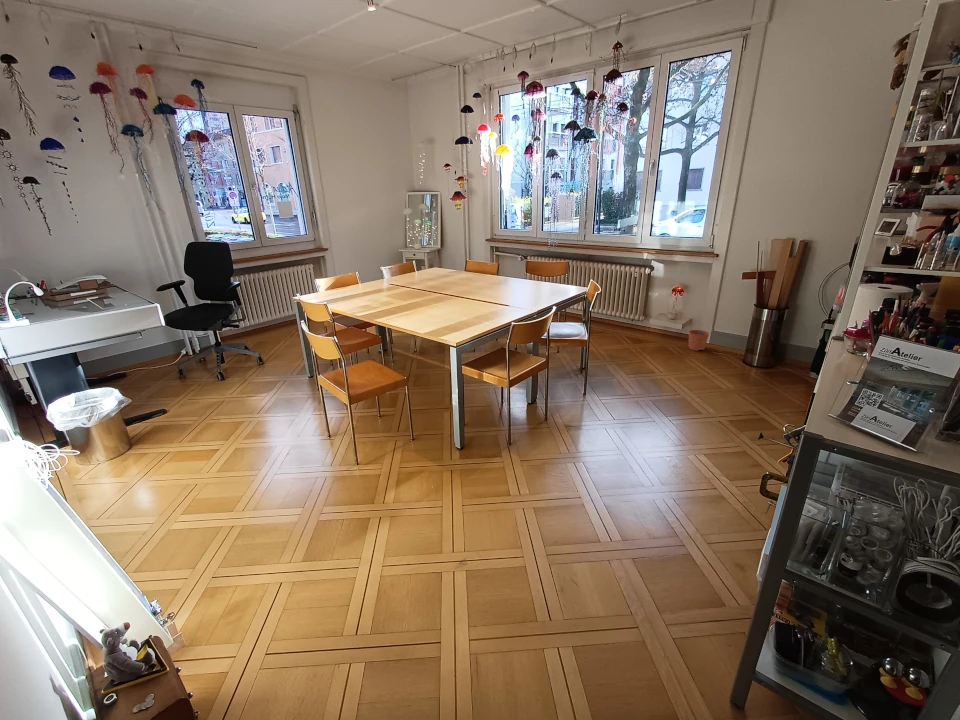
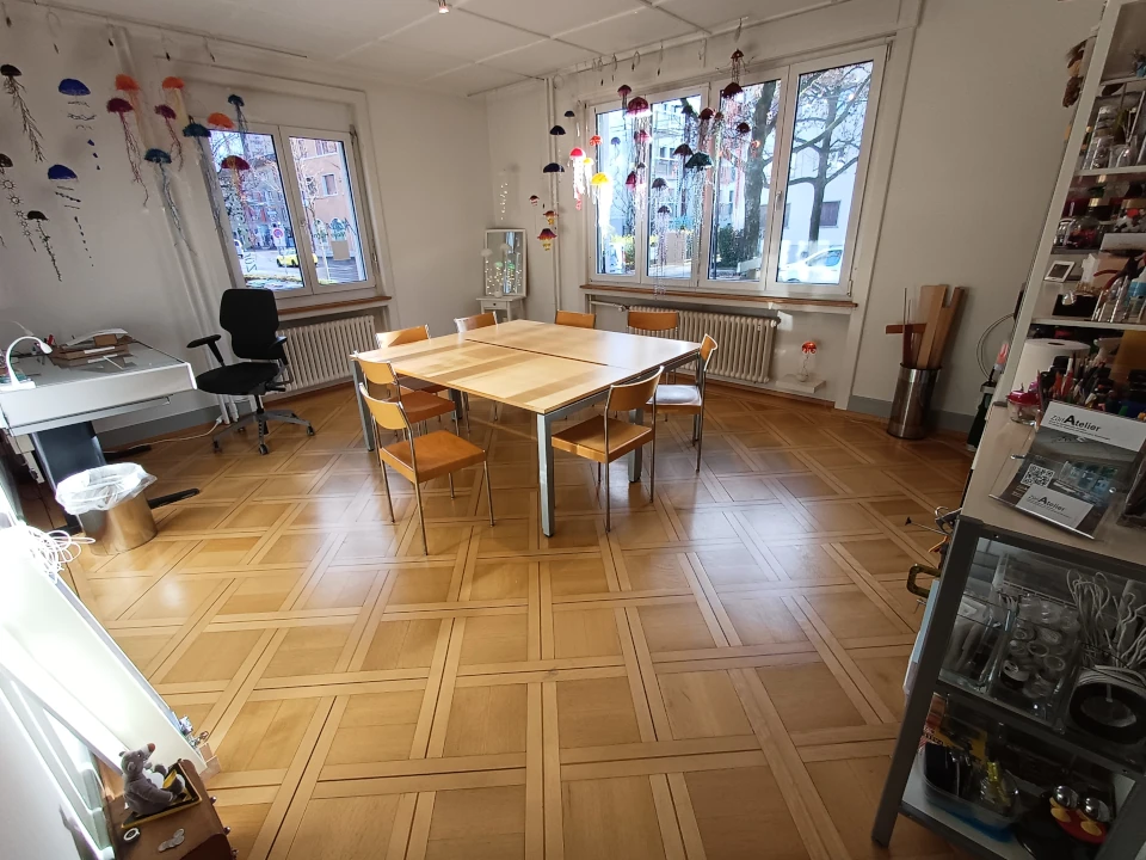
- plant pot (698, 336)
